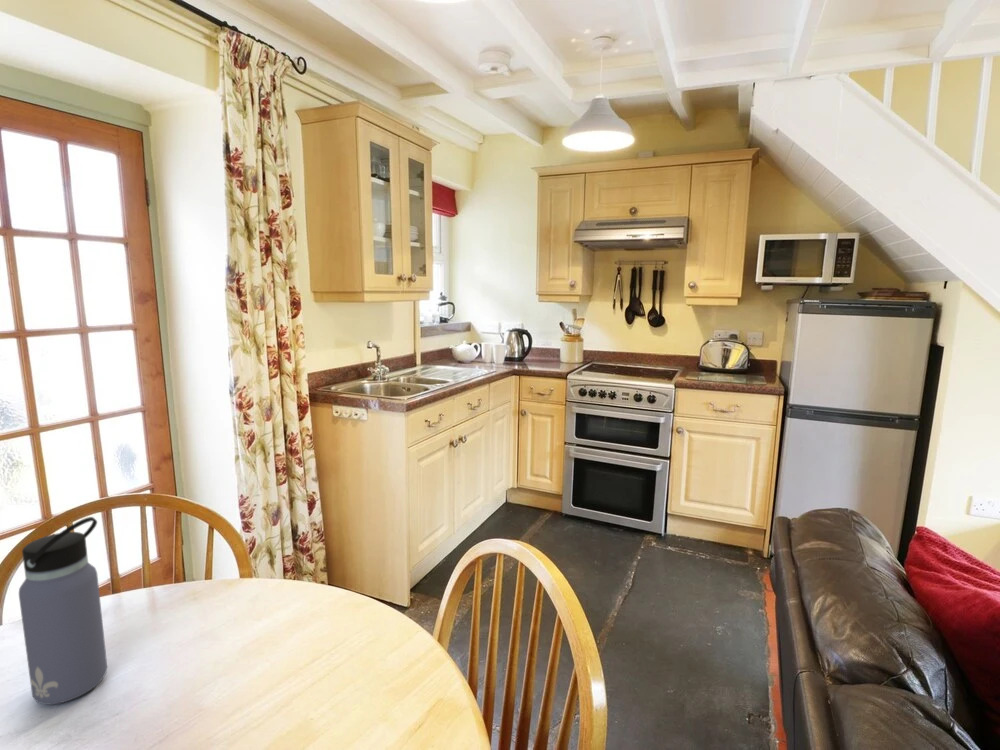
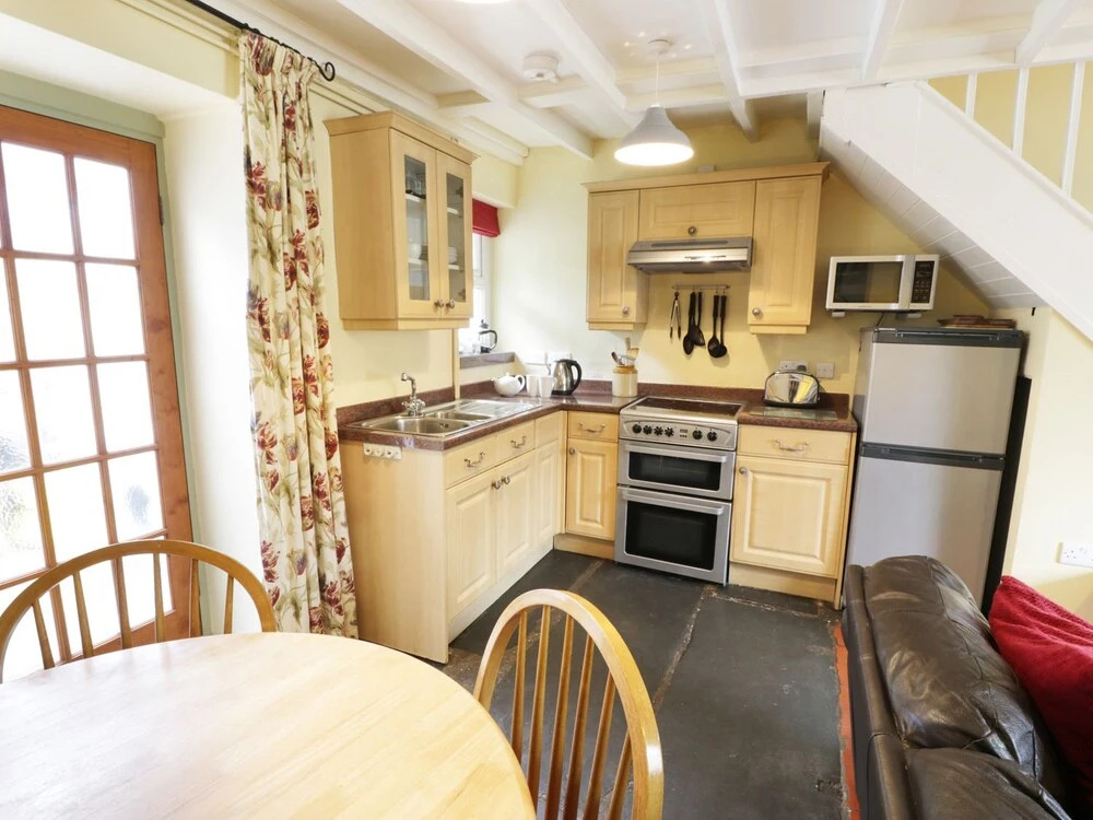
- water bottle (64, 604)
